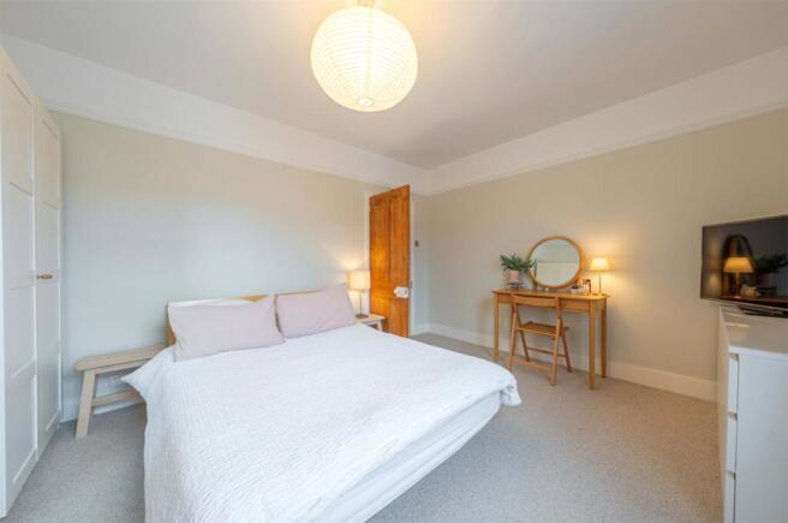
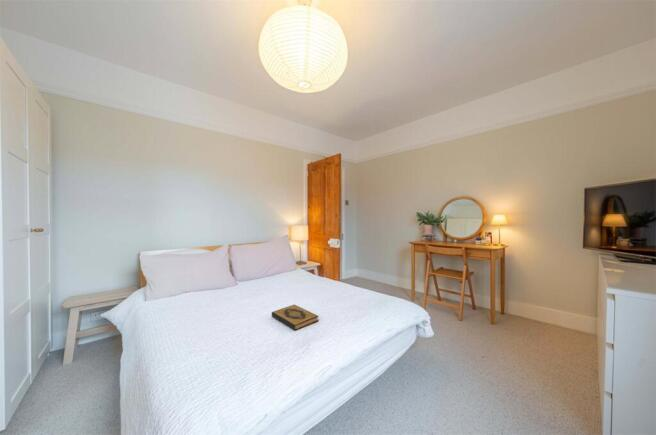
+ hardback book (294, 316)
